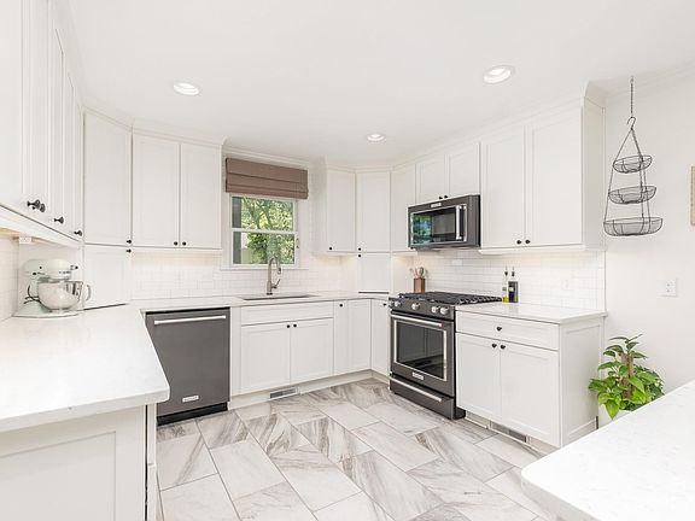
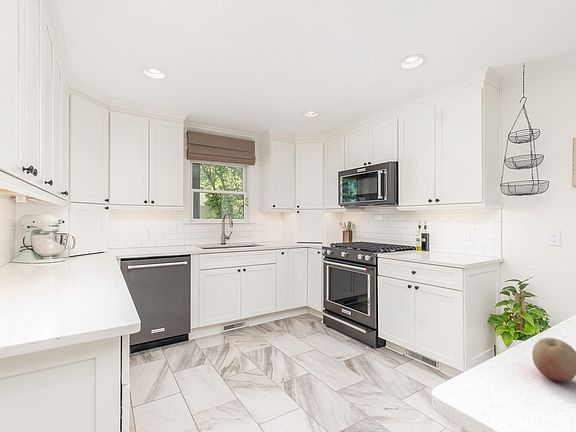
+ fruit (555, 359)
